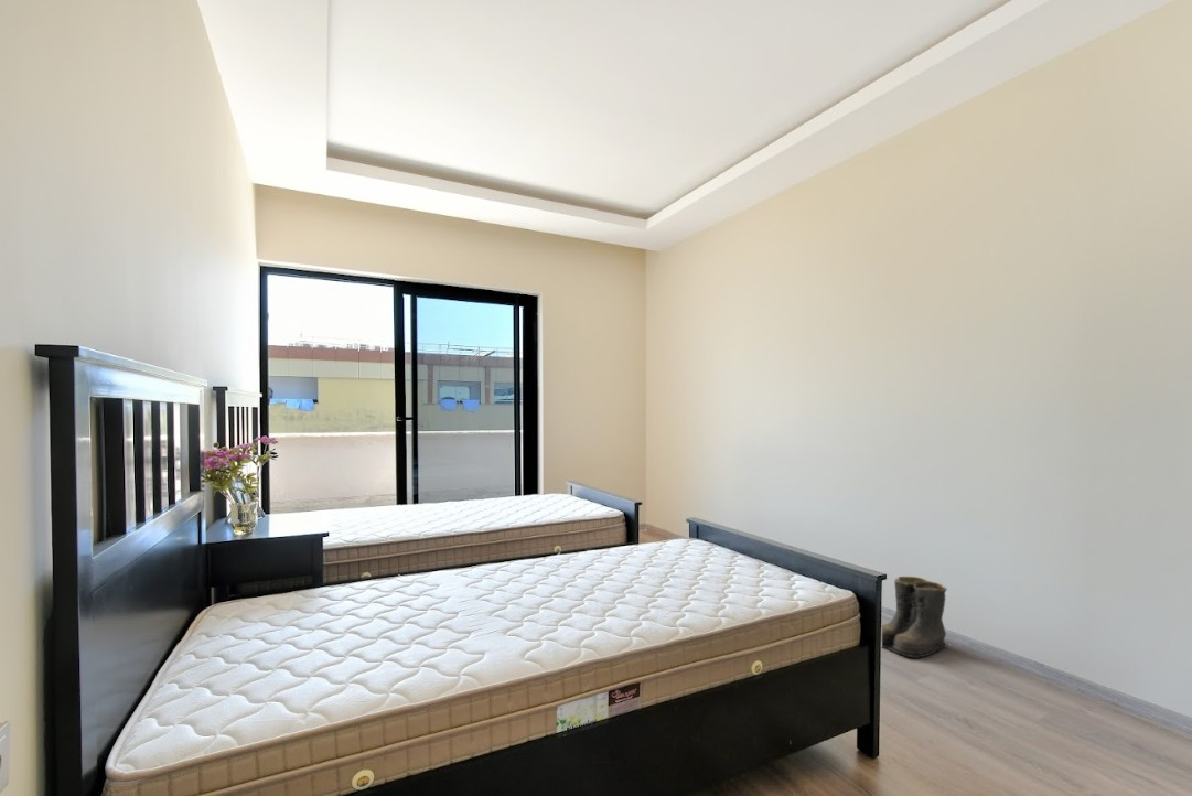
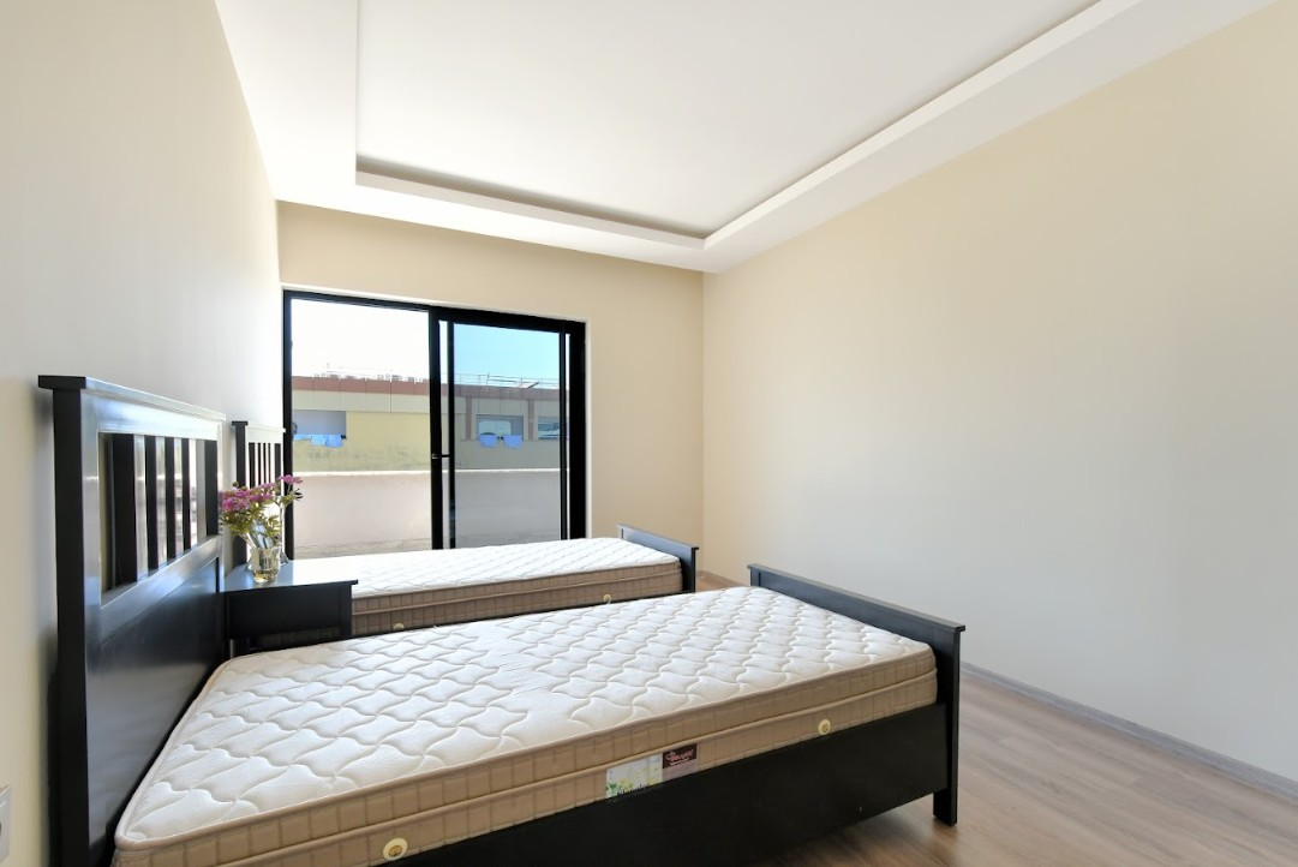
- boots (909, 613)
